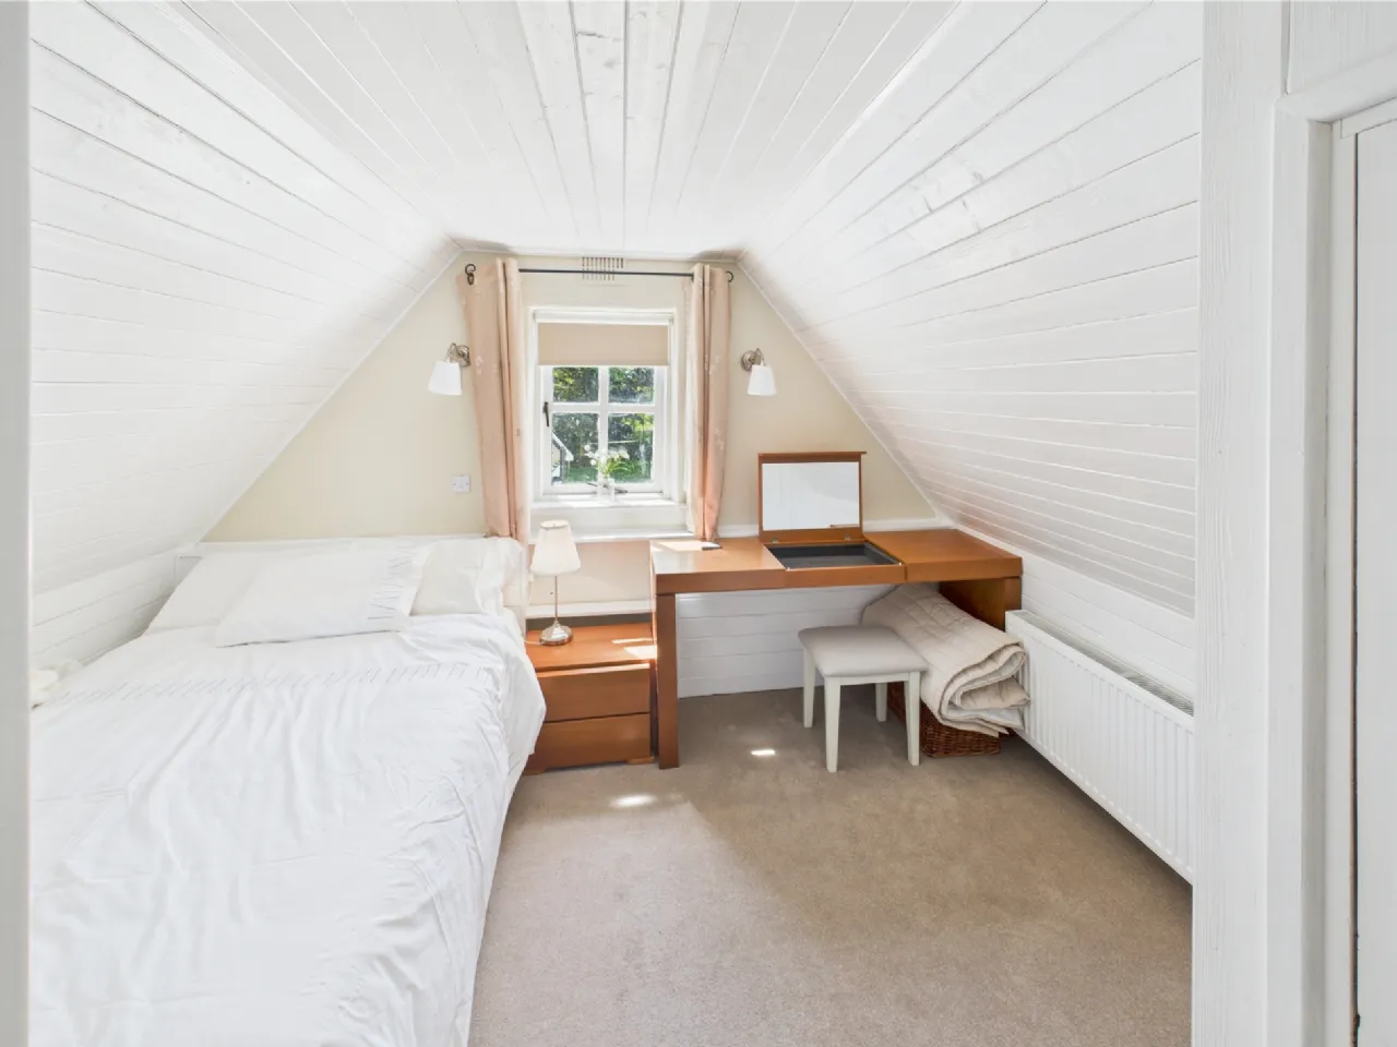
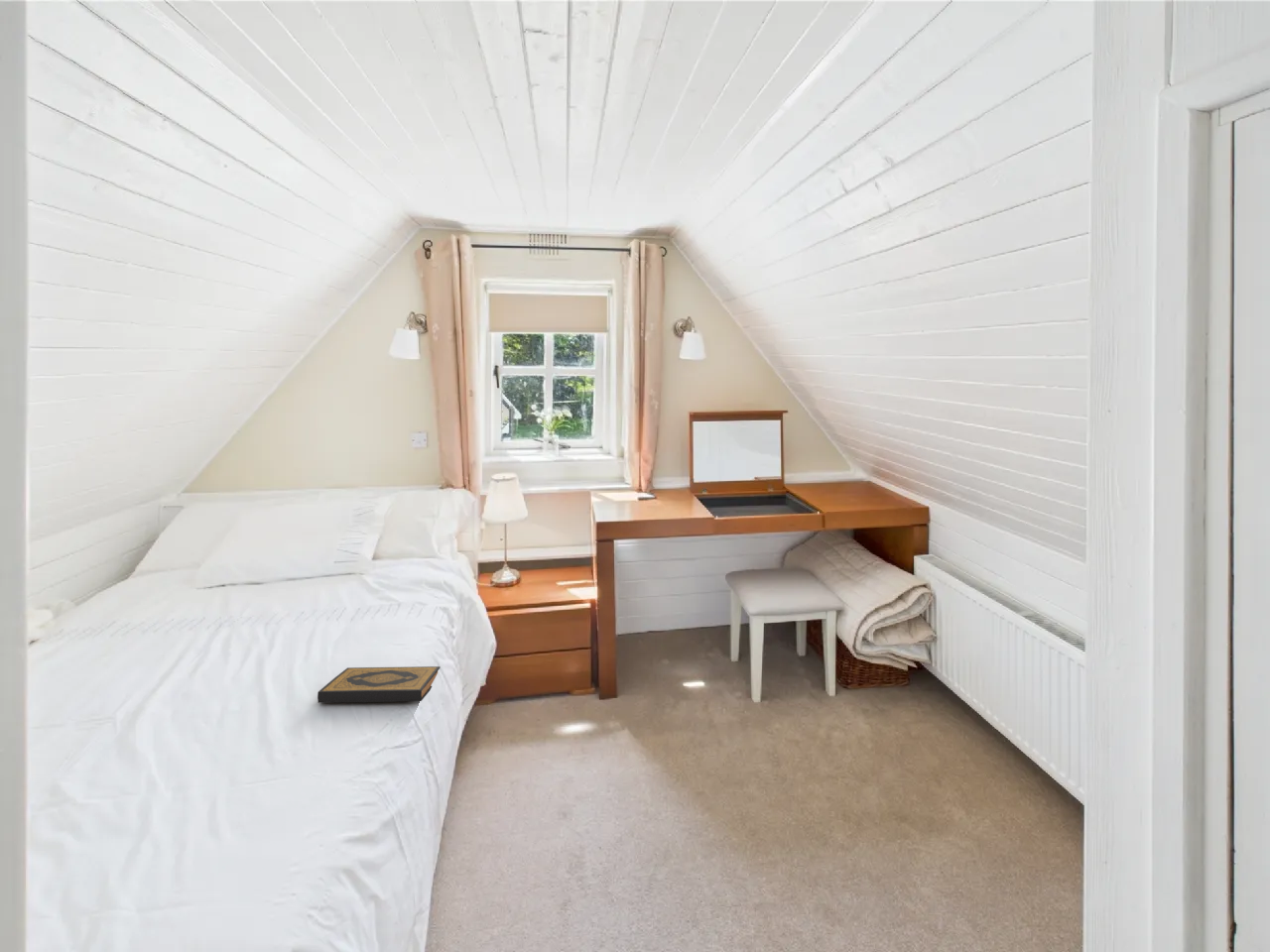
+ hardback book (382, 683)
